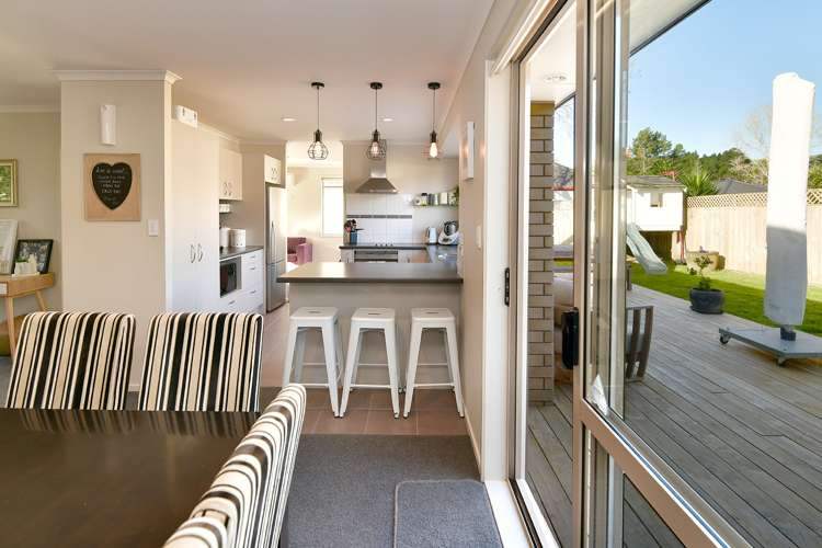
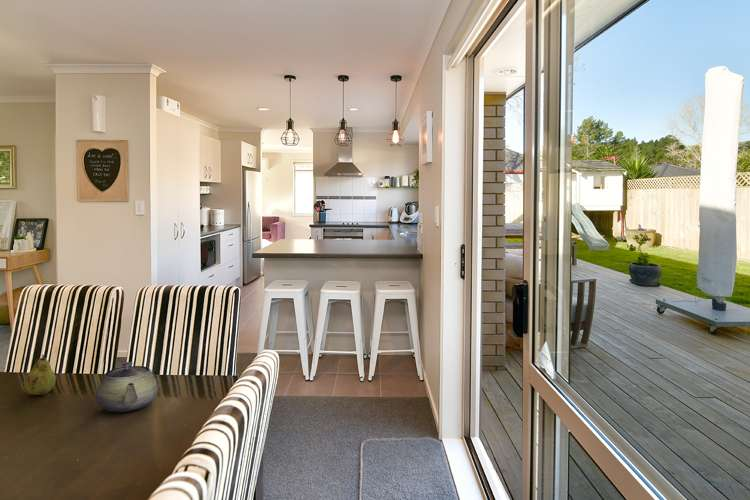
+ teapot (128, 385)
+ fruit (39, 374)
